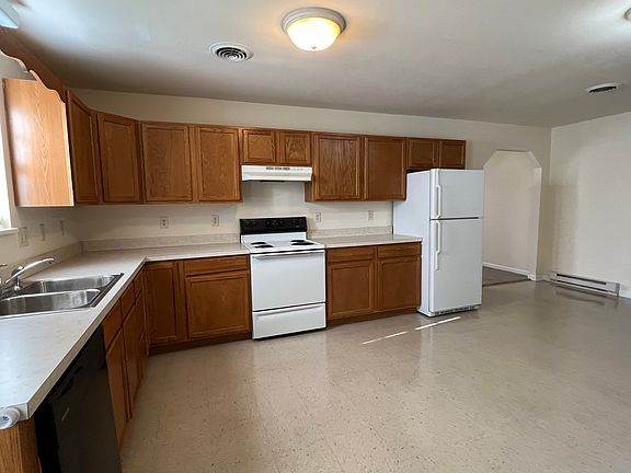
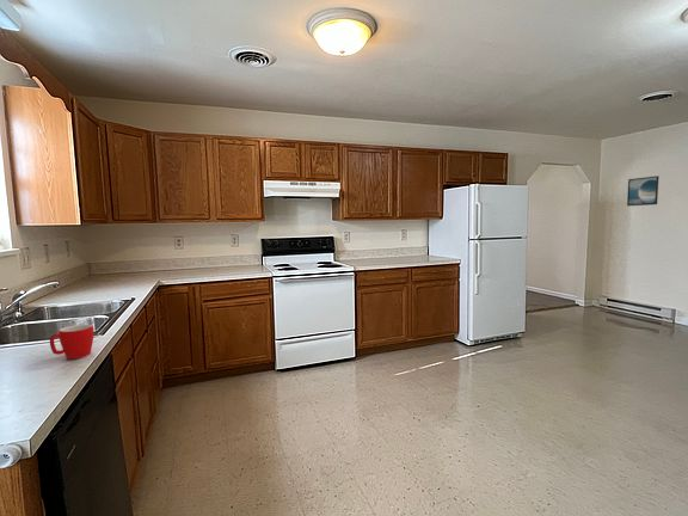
+ mug (72, 343)
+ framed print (641, 191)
